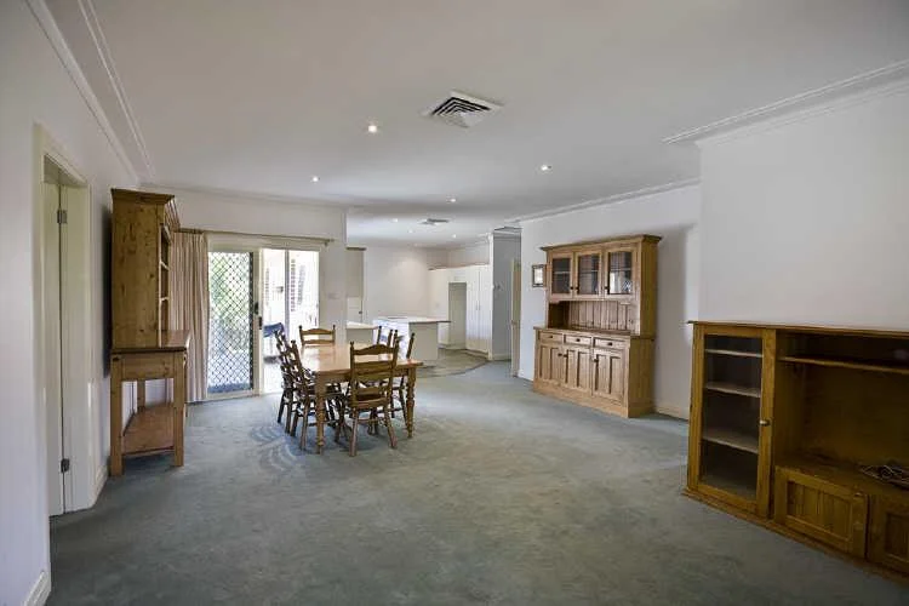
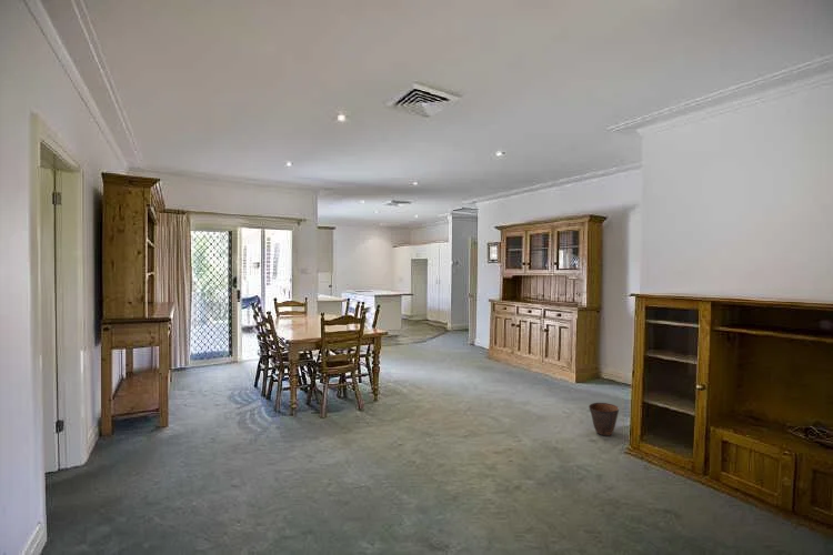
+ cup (603, 420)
